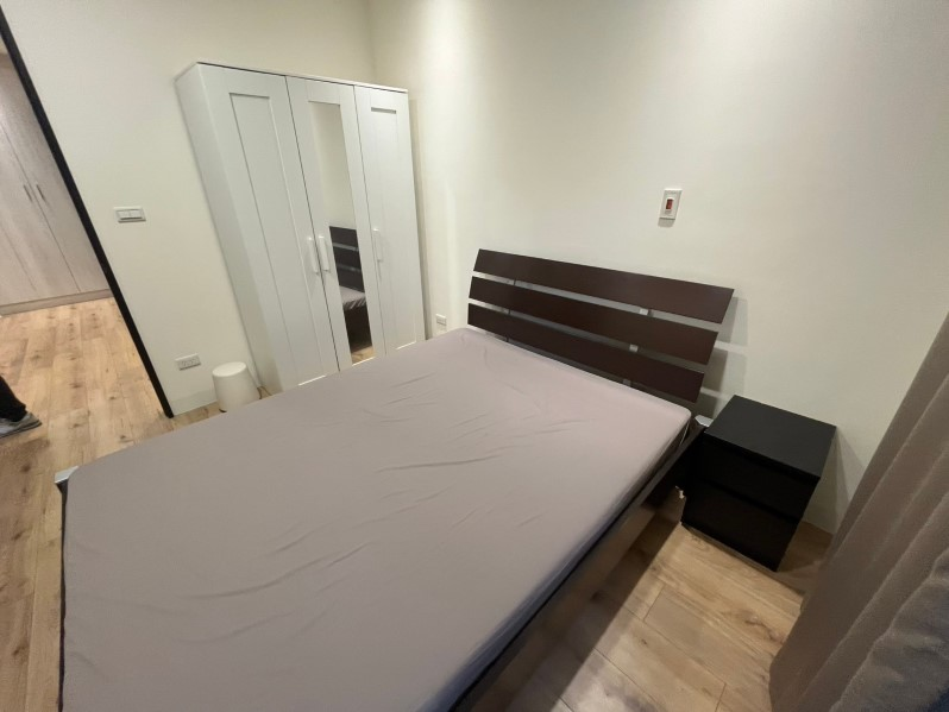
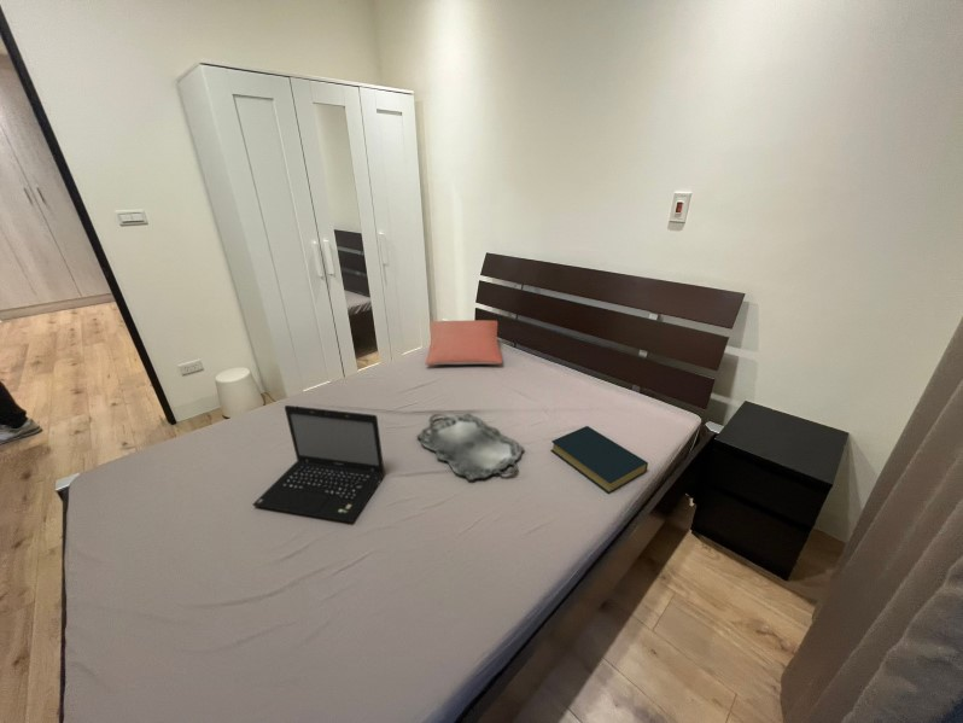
+ hardback book (596, 455)
+ serving tray (468, 442)
+ laptop (316, 461)
+ pillow (463, 340)
